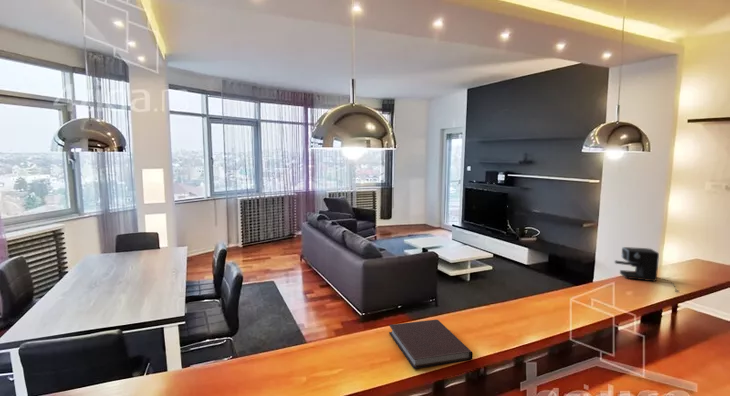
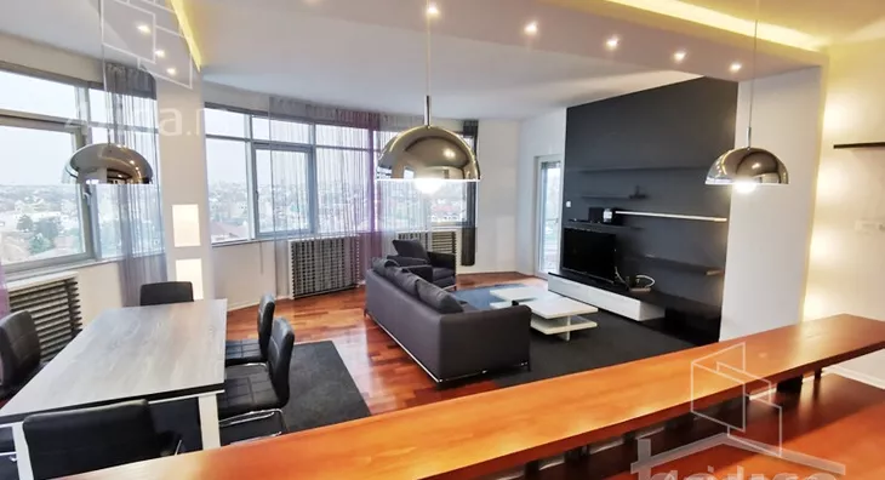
- notebook (427, 341)
- coffee maker (646, 267)
